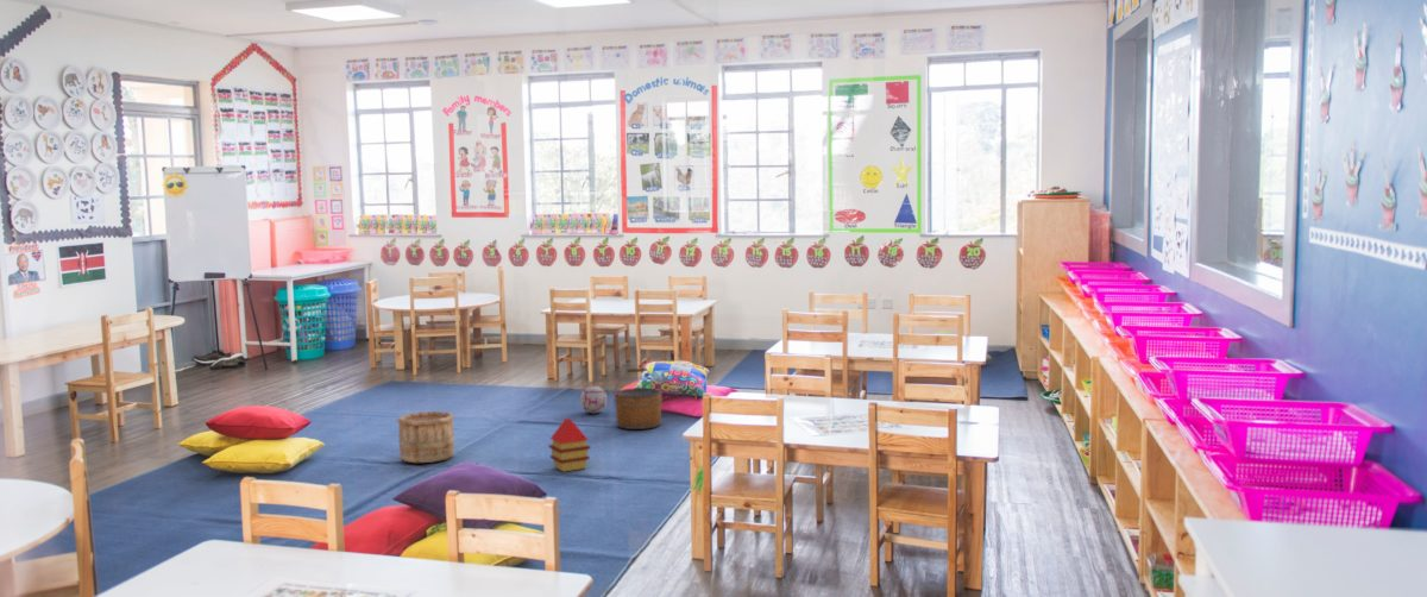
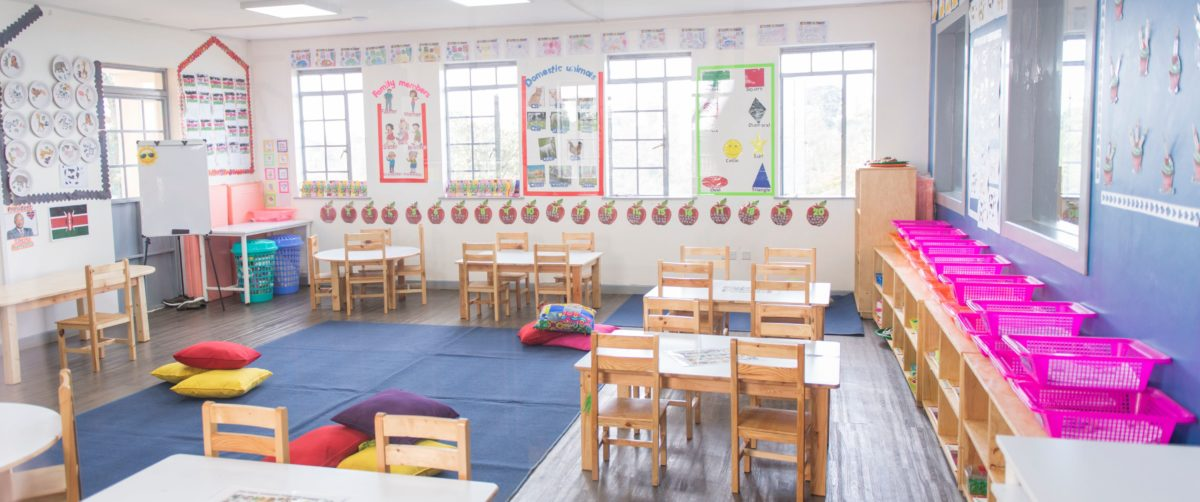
- decorative ball (593, 400)
- wooden bucket (426, 436)
- toy house (568, 442)
- bucket (637, 396)
